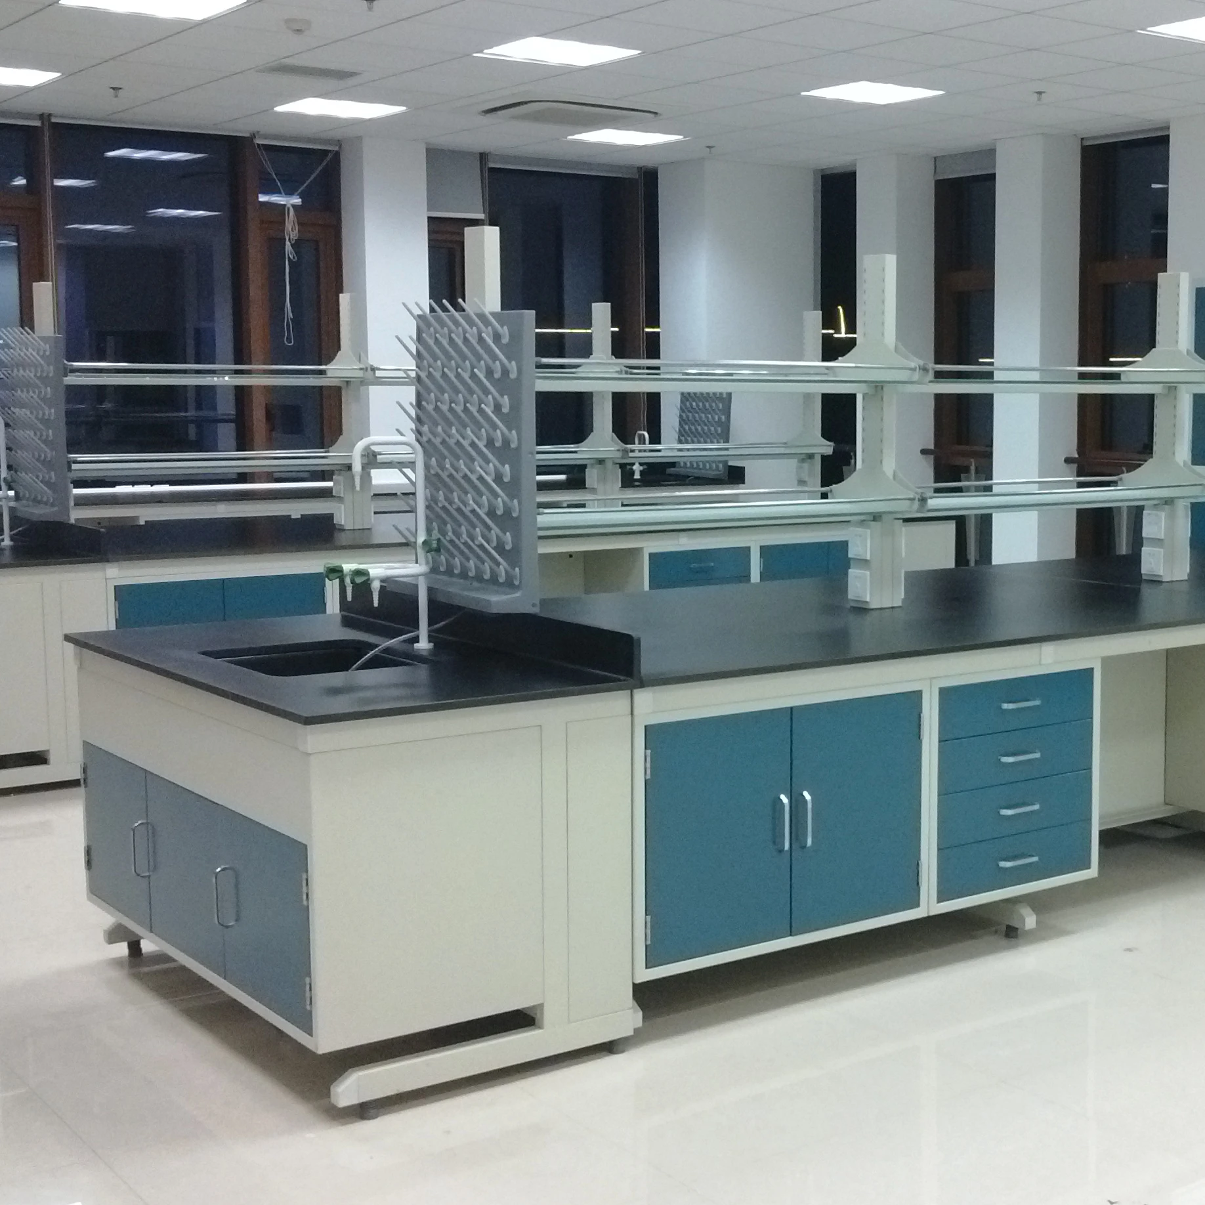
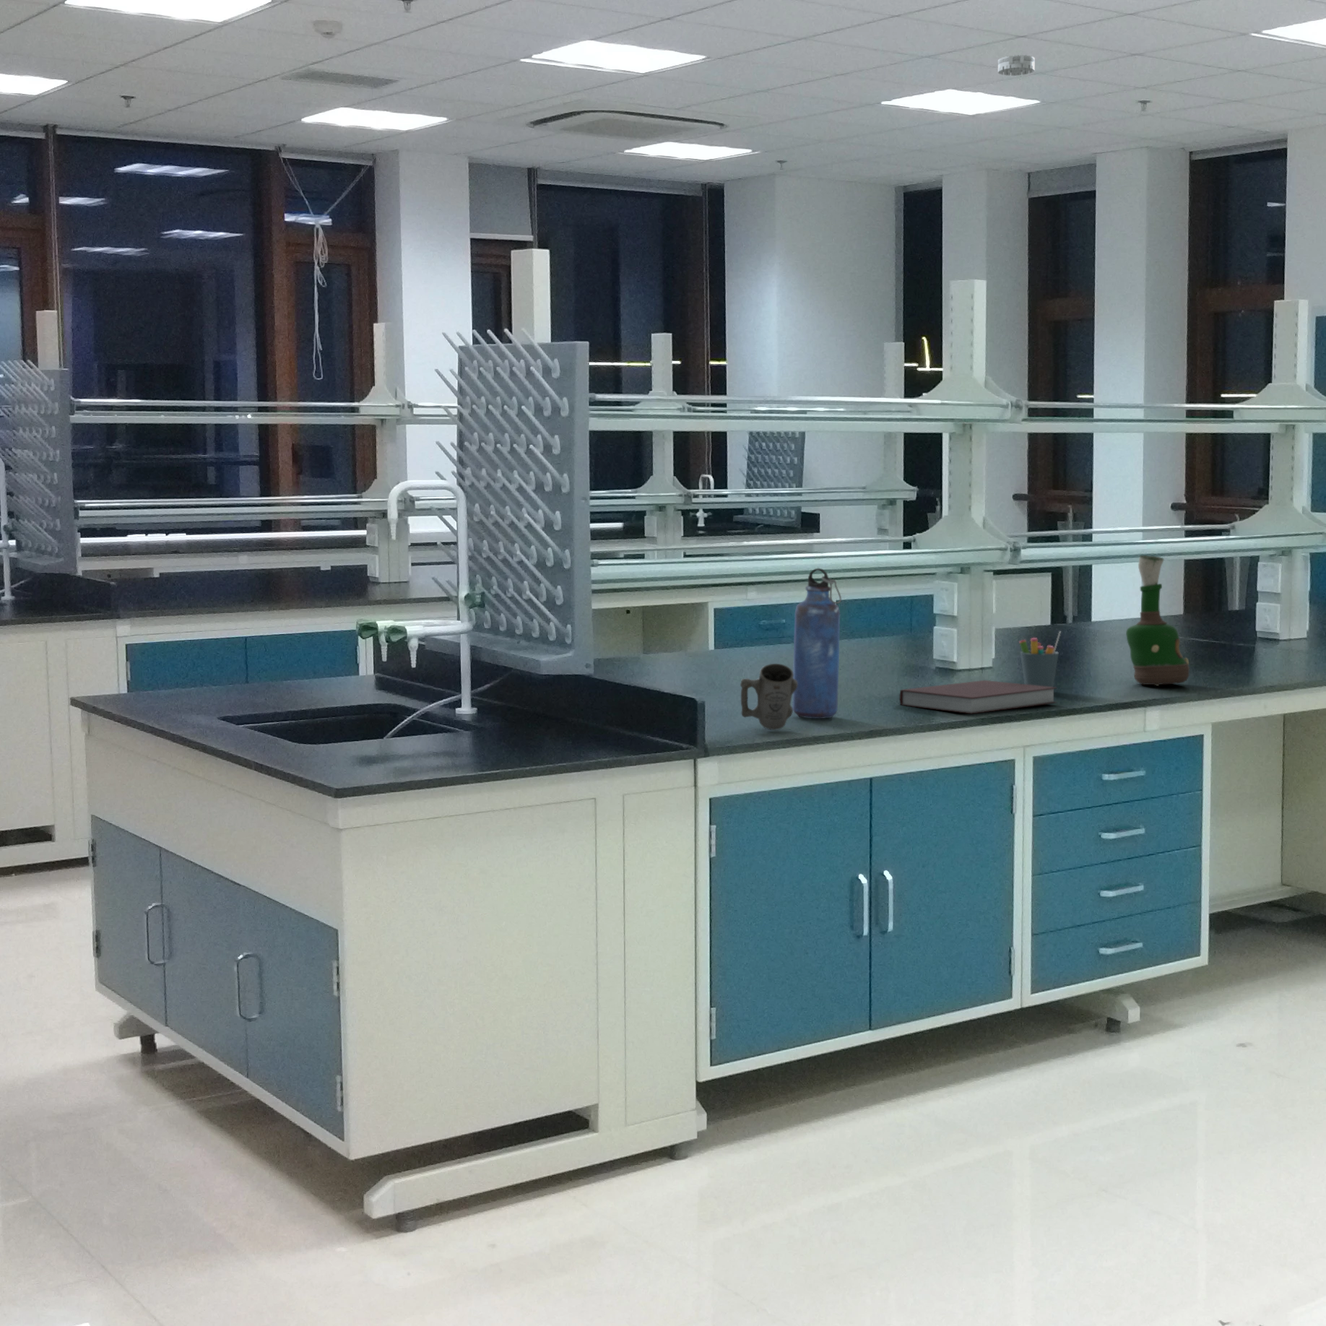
+ notebook (977, 696)
+ mug (767, 697)
+ smoke detector (1016, 64)
+ pen holder (1038, 661)
+ grog bottle (1157, 619)
+ water bottle (817, 642)
